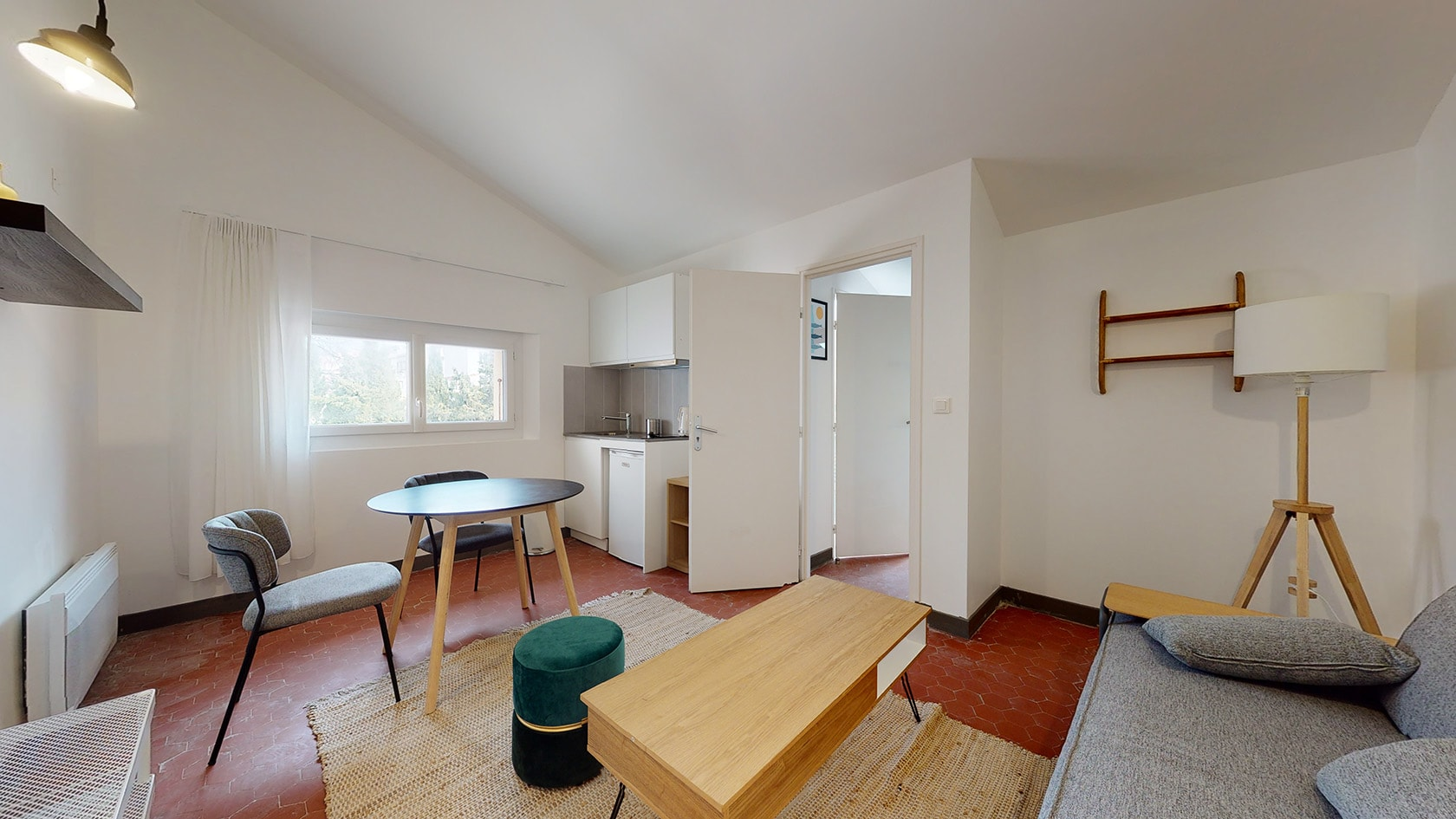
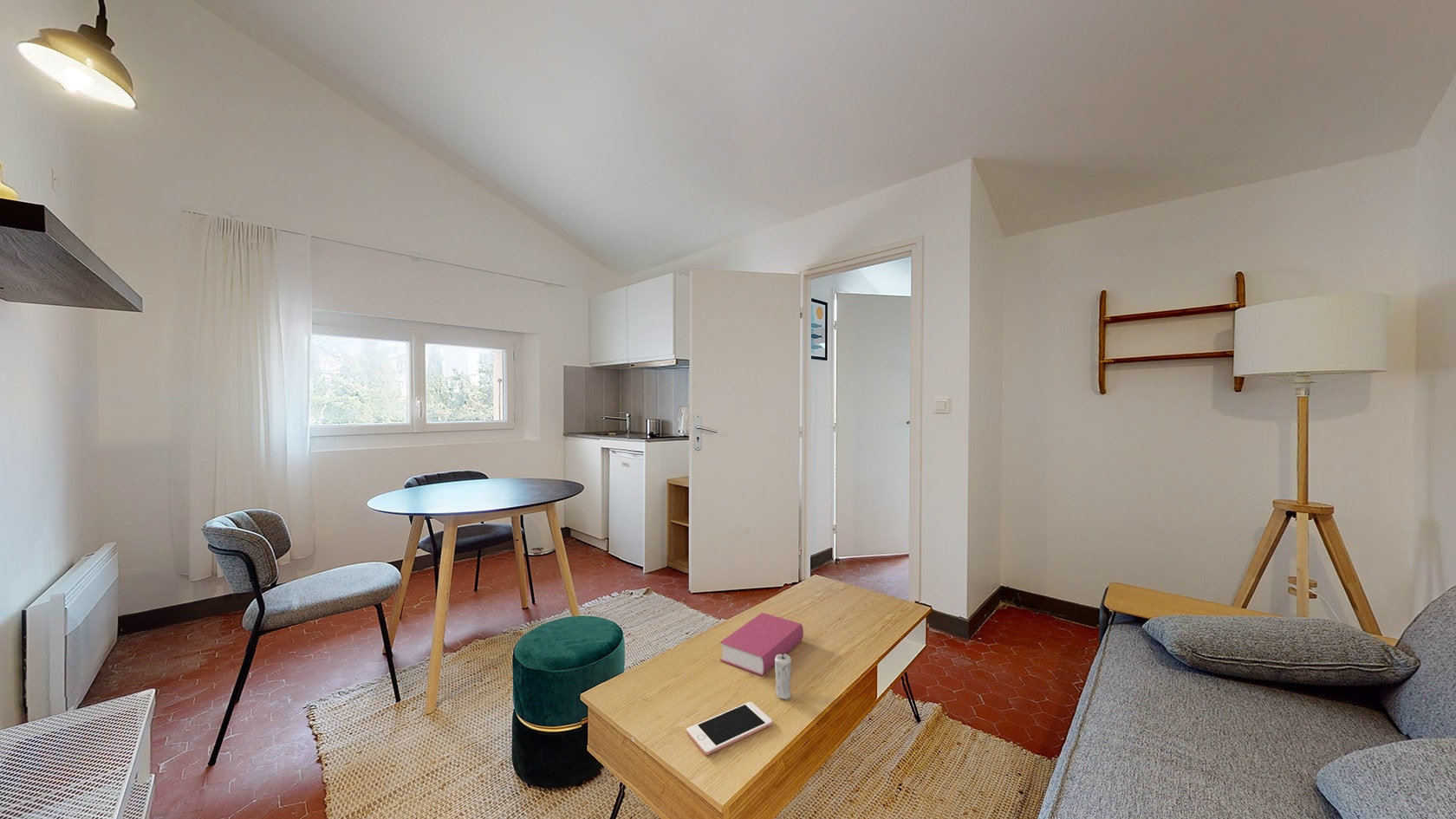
+ cell phone (730, 726)
+ candle (783, 672)
+ book (763, 641)
